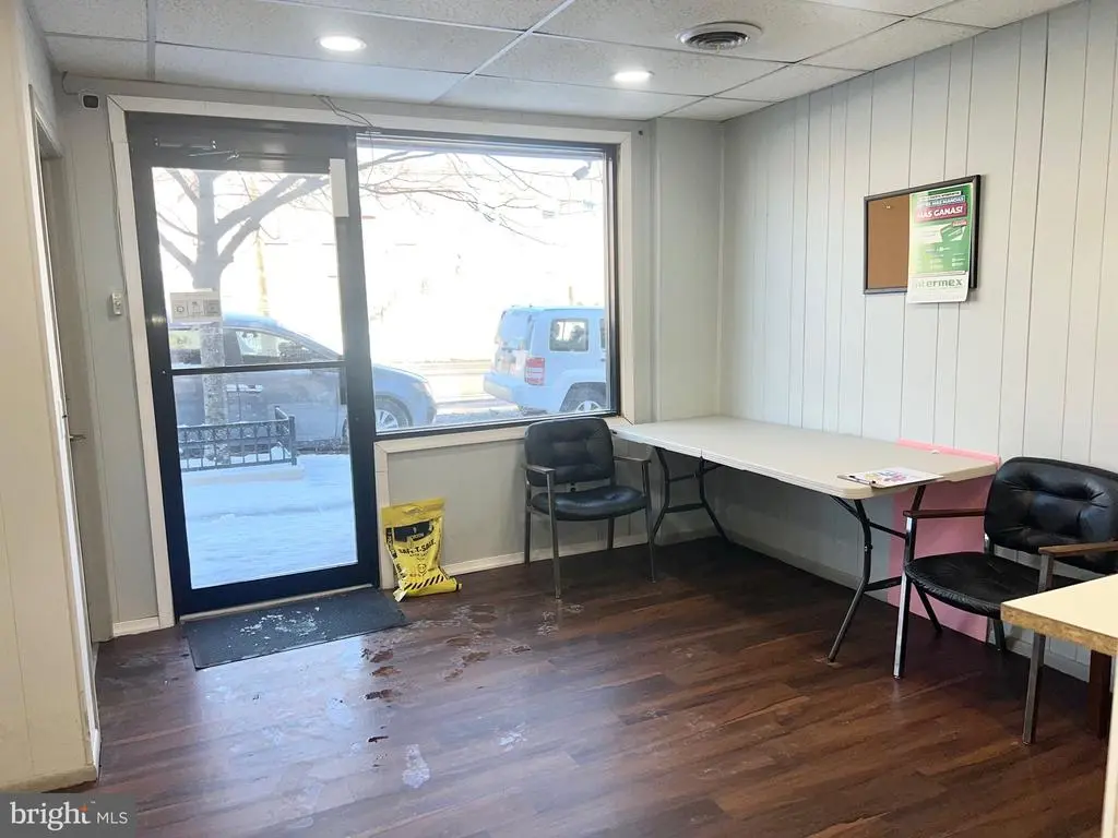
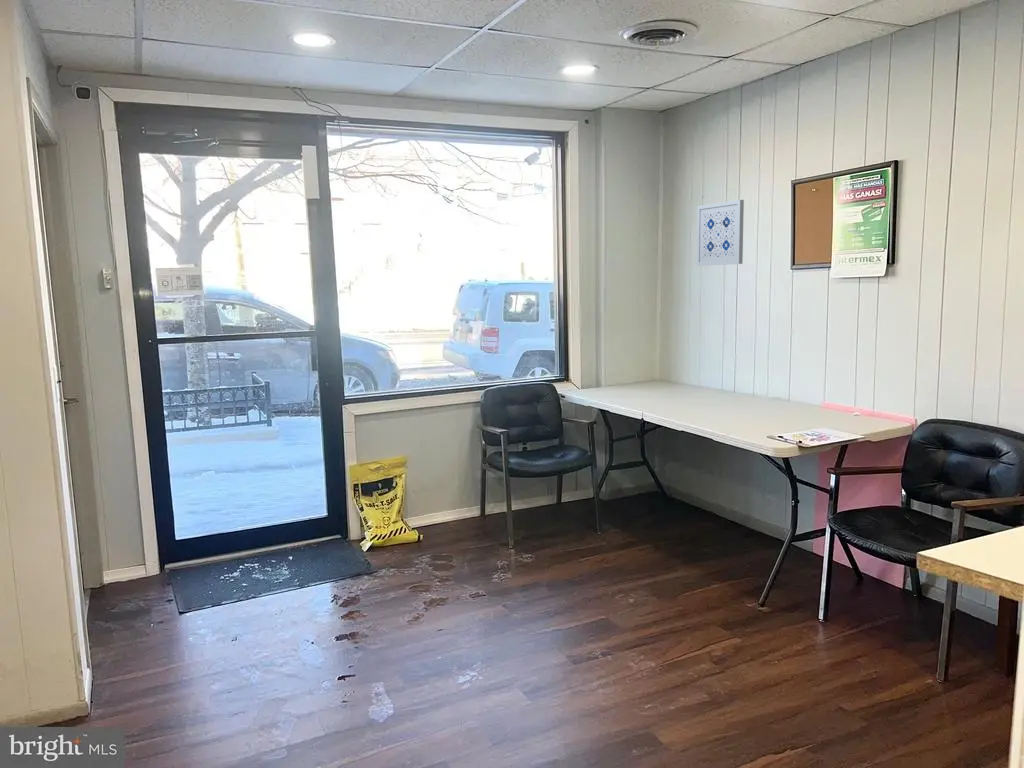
+ wall art (719, 234)
